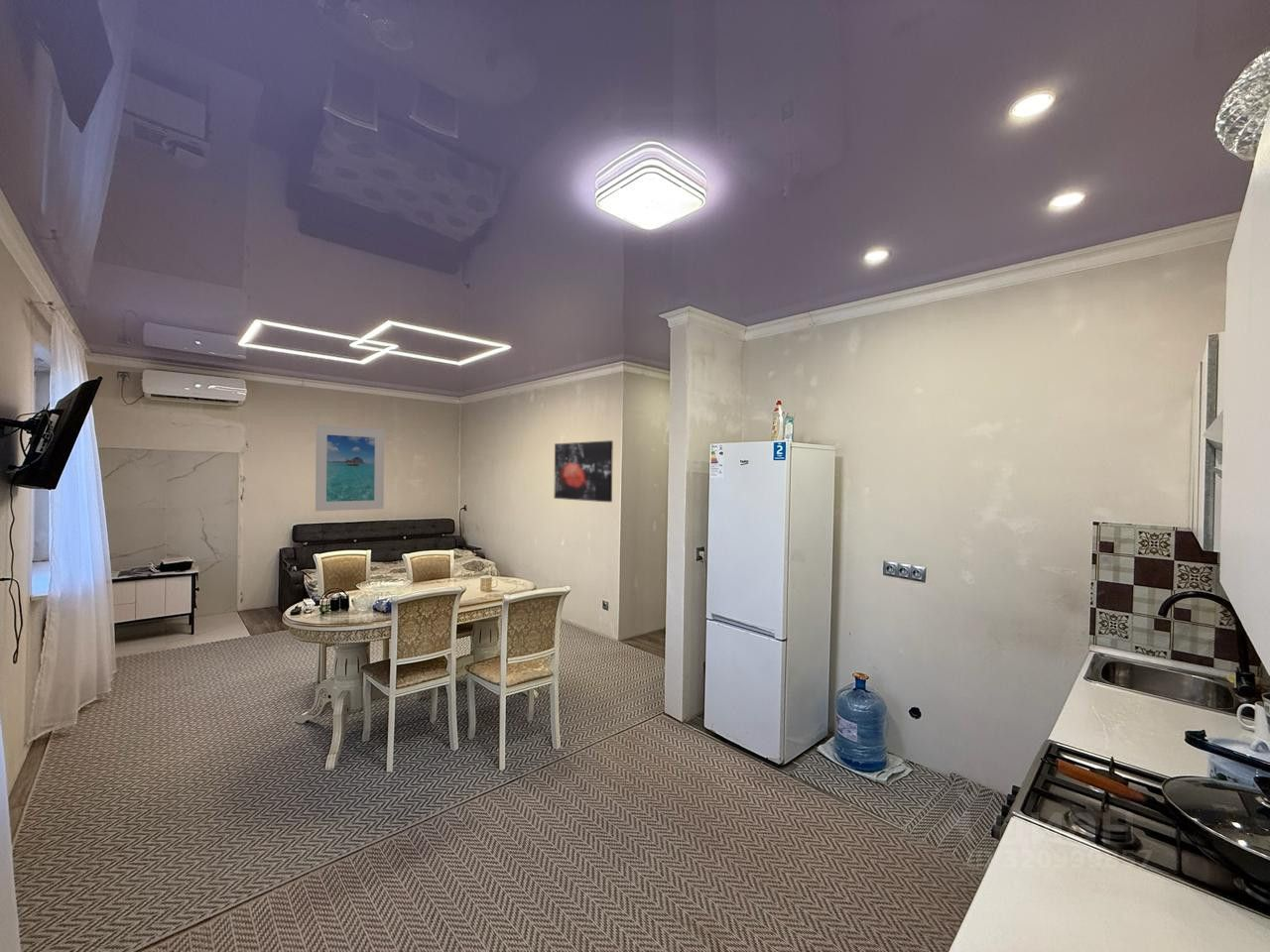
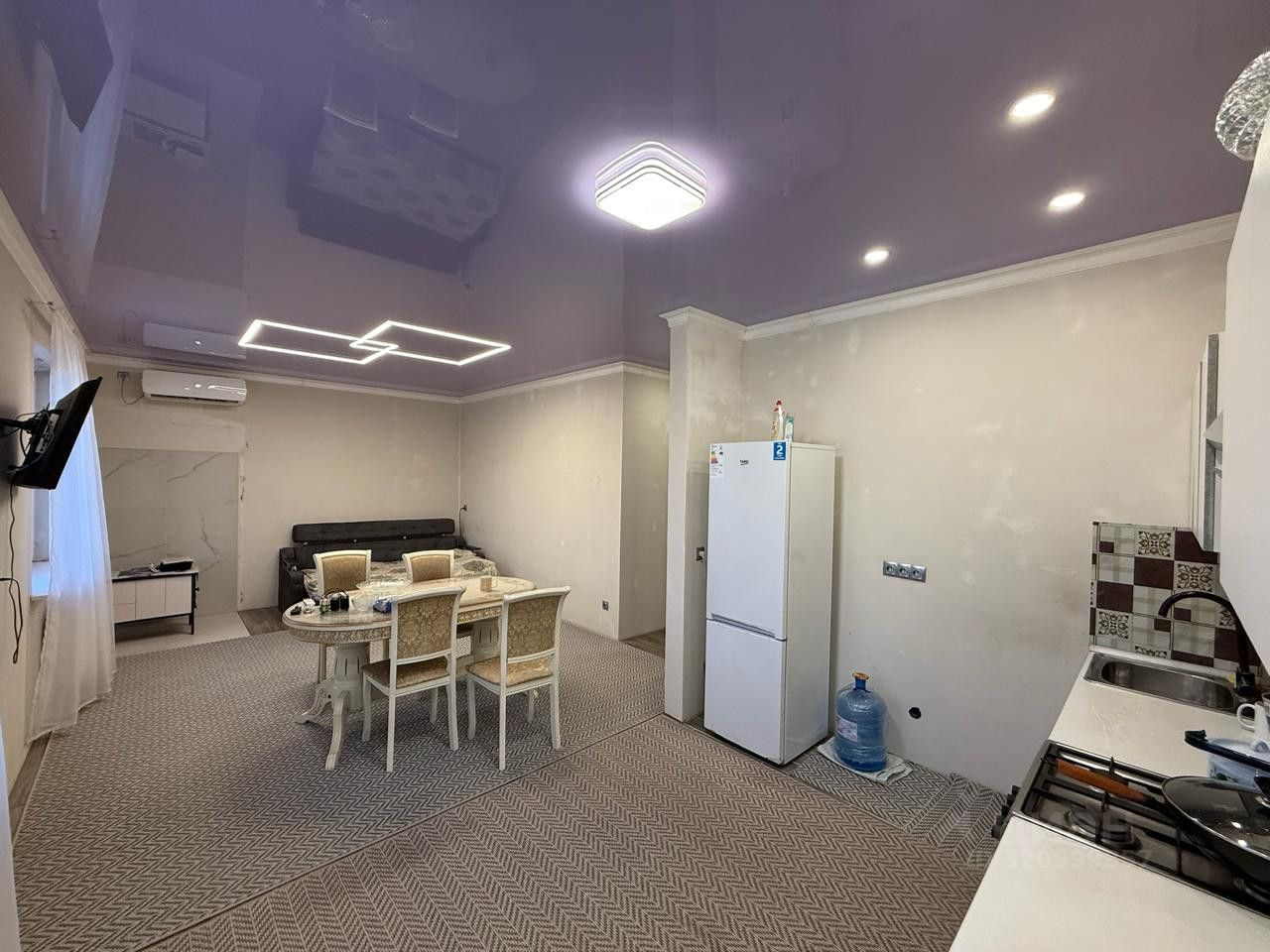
- wall art (581, 471)
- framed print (350, 468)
